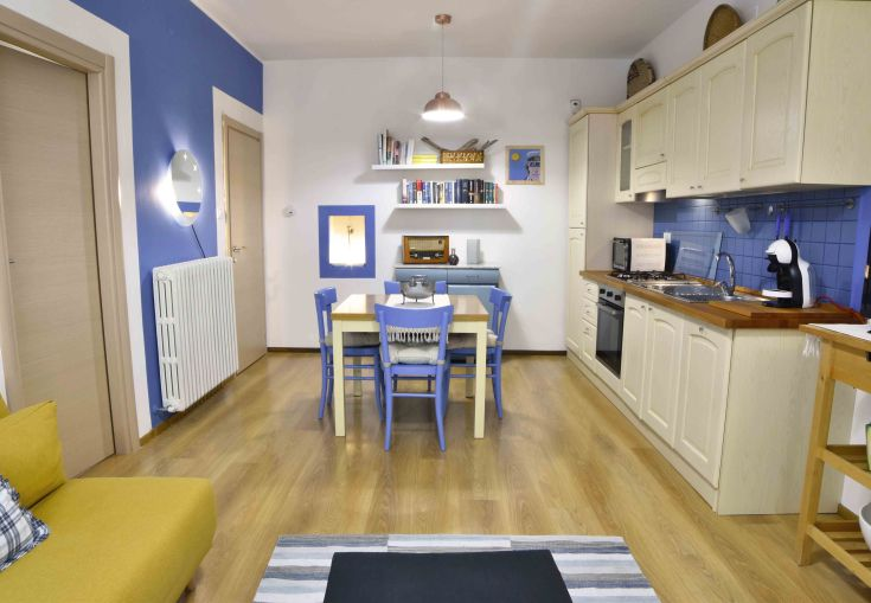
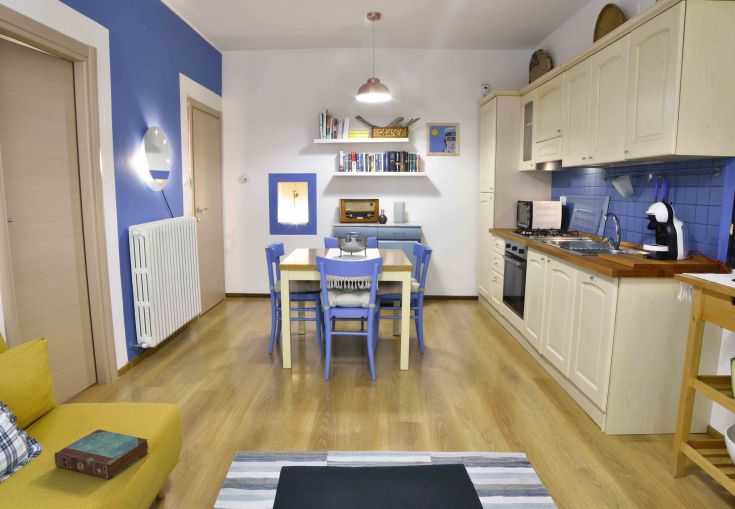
+ book (103, 452)
